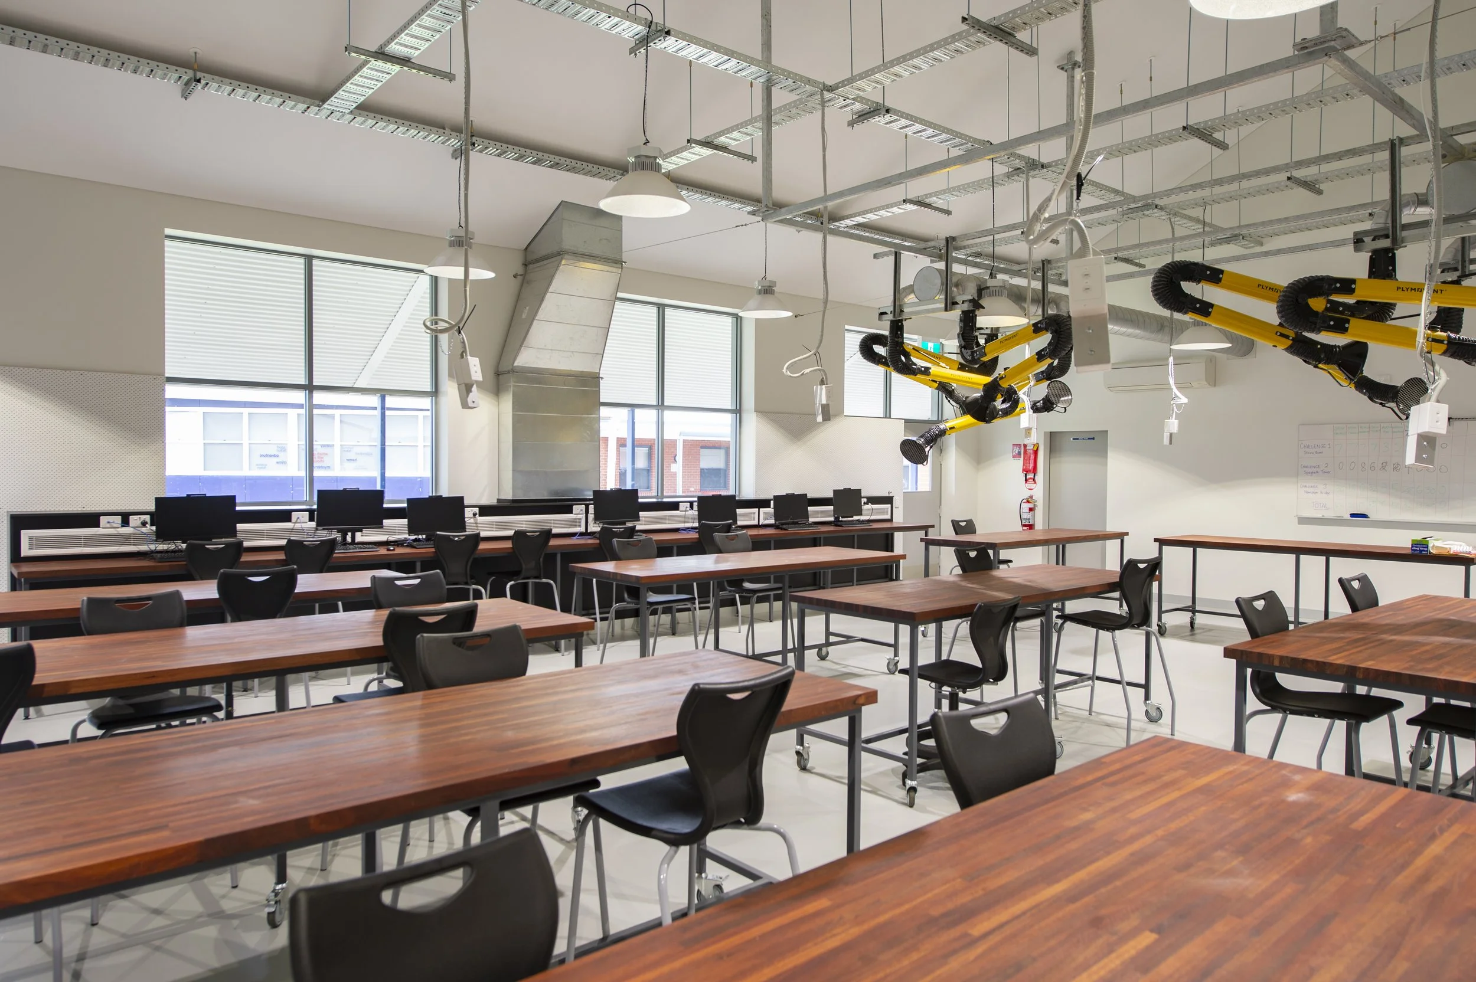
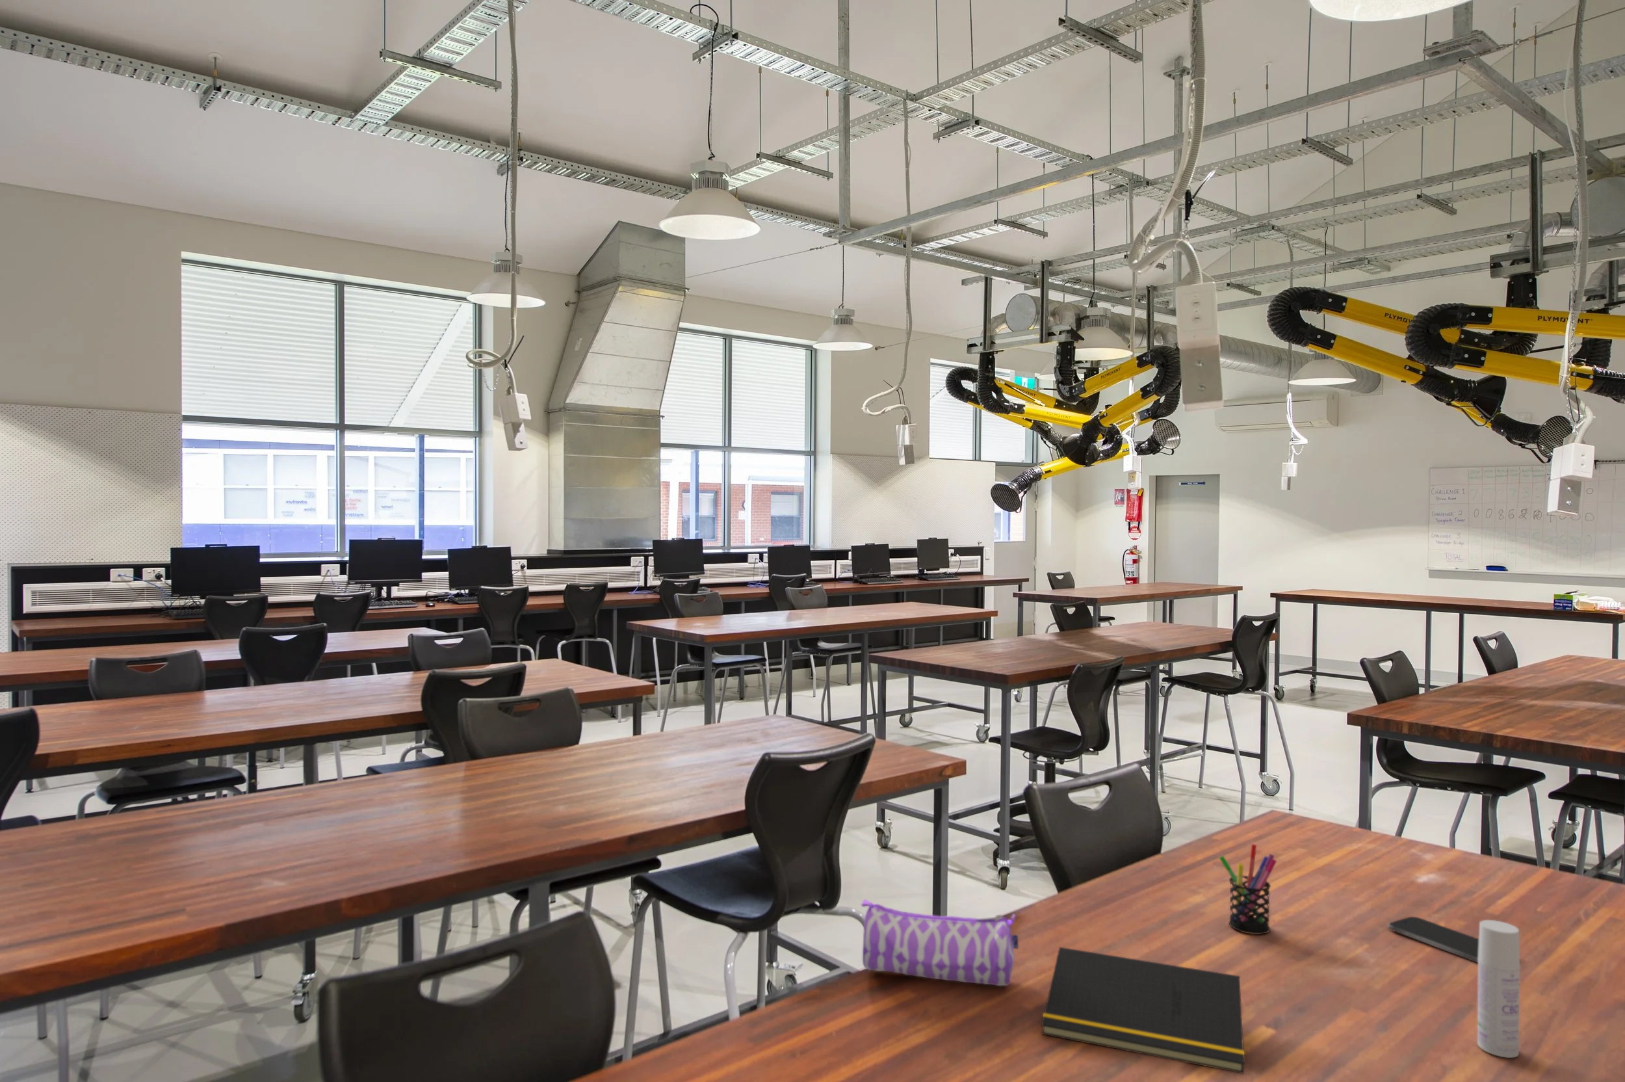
+ pencil case (938, 942)
+ pen holder (1245, 886)
+ smartphone (1446, 940)
+ notepad (1143, 1004)
+ bottle (1498, 987)
